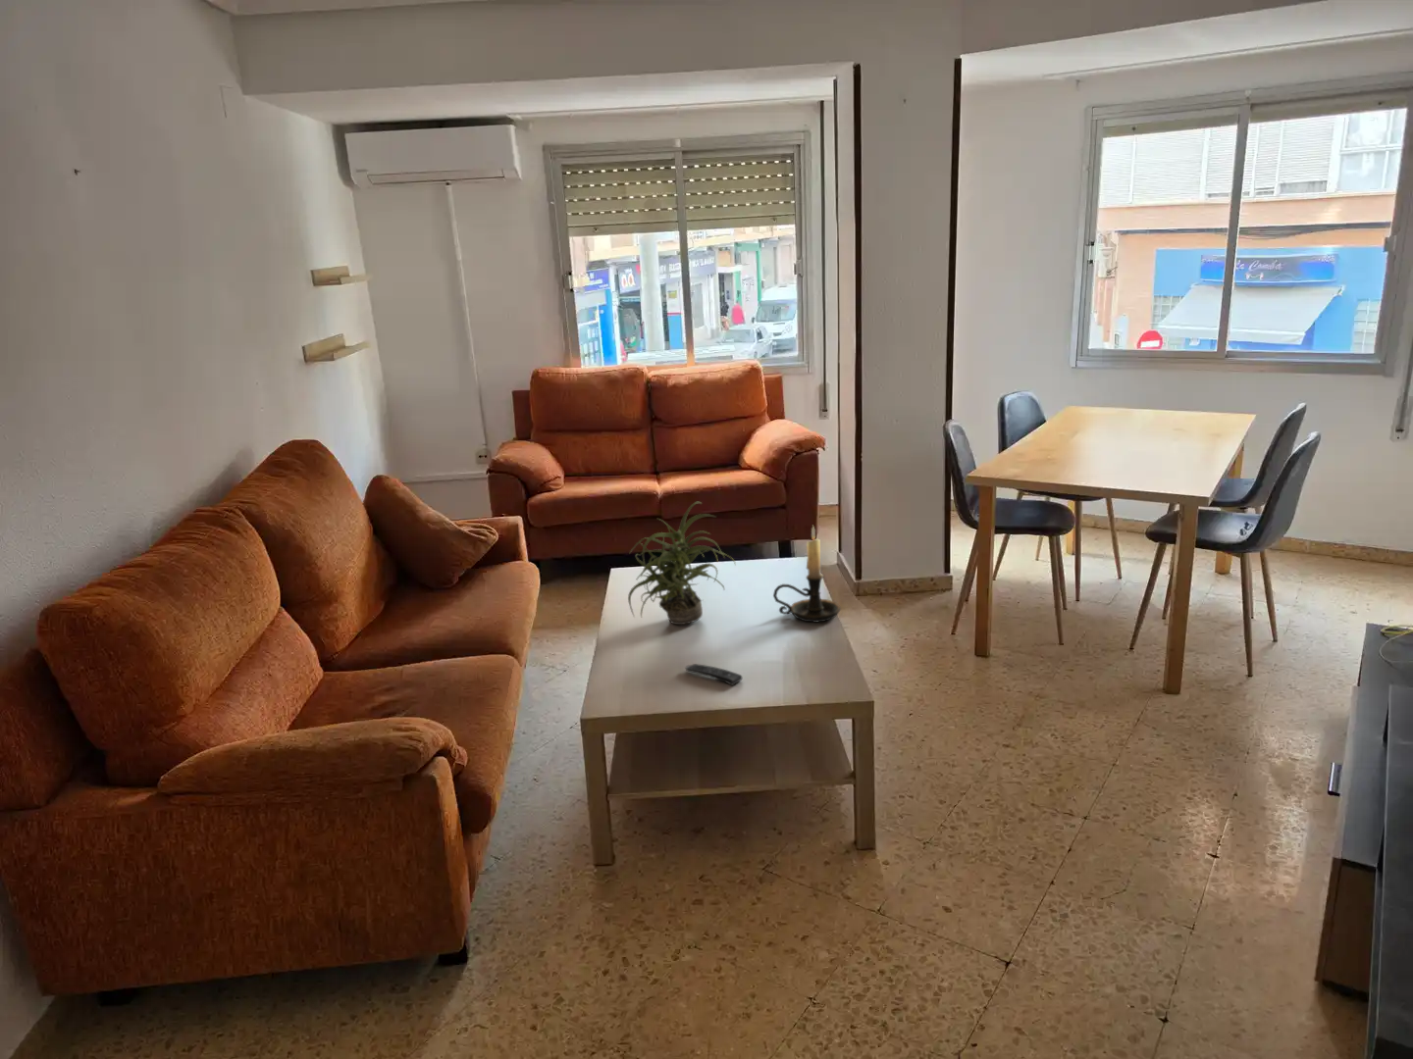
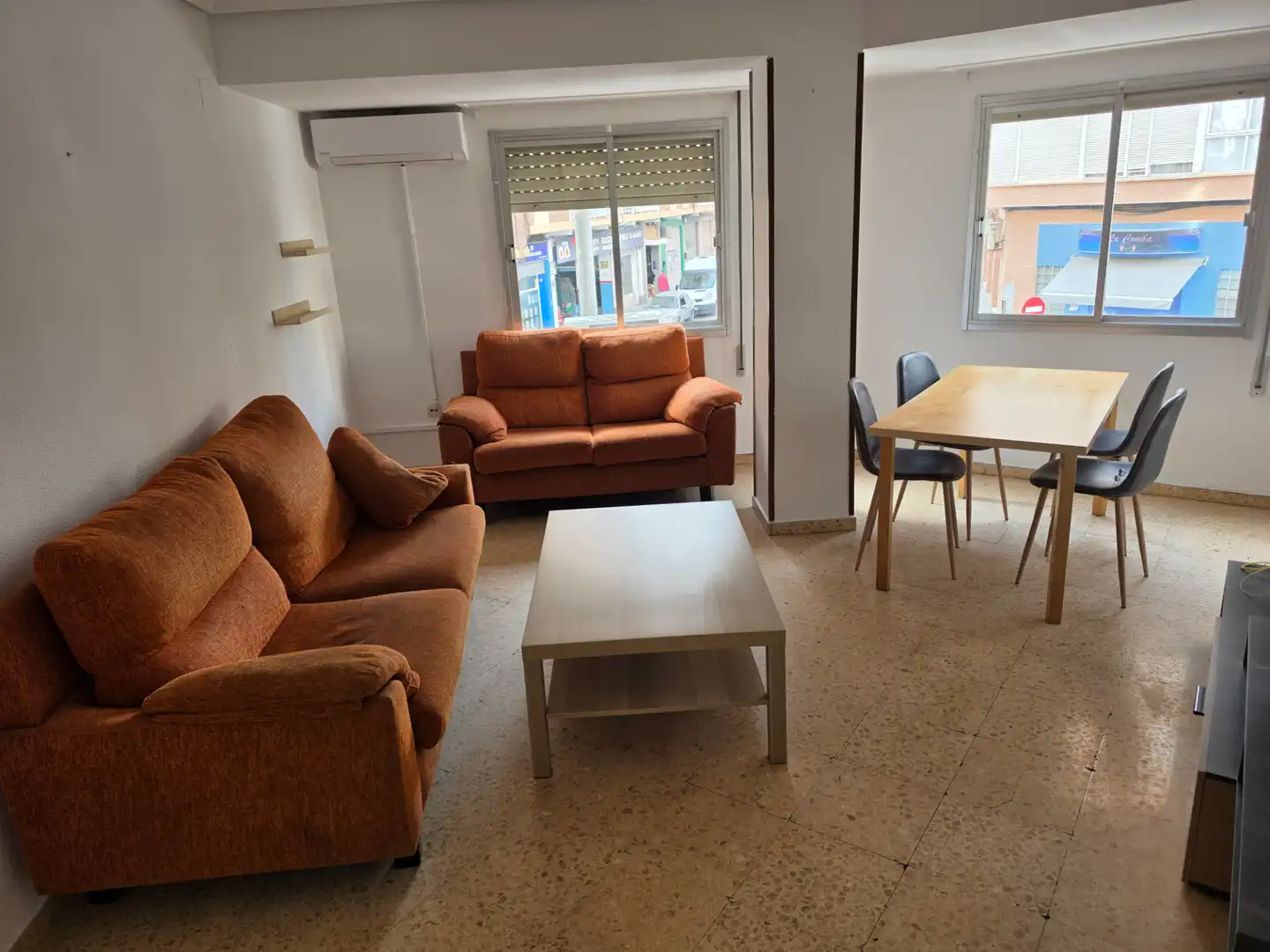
- remote control (711, 673)
- candle holder (808, 568)
- potted plant (681, 567)
